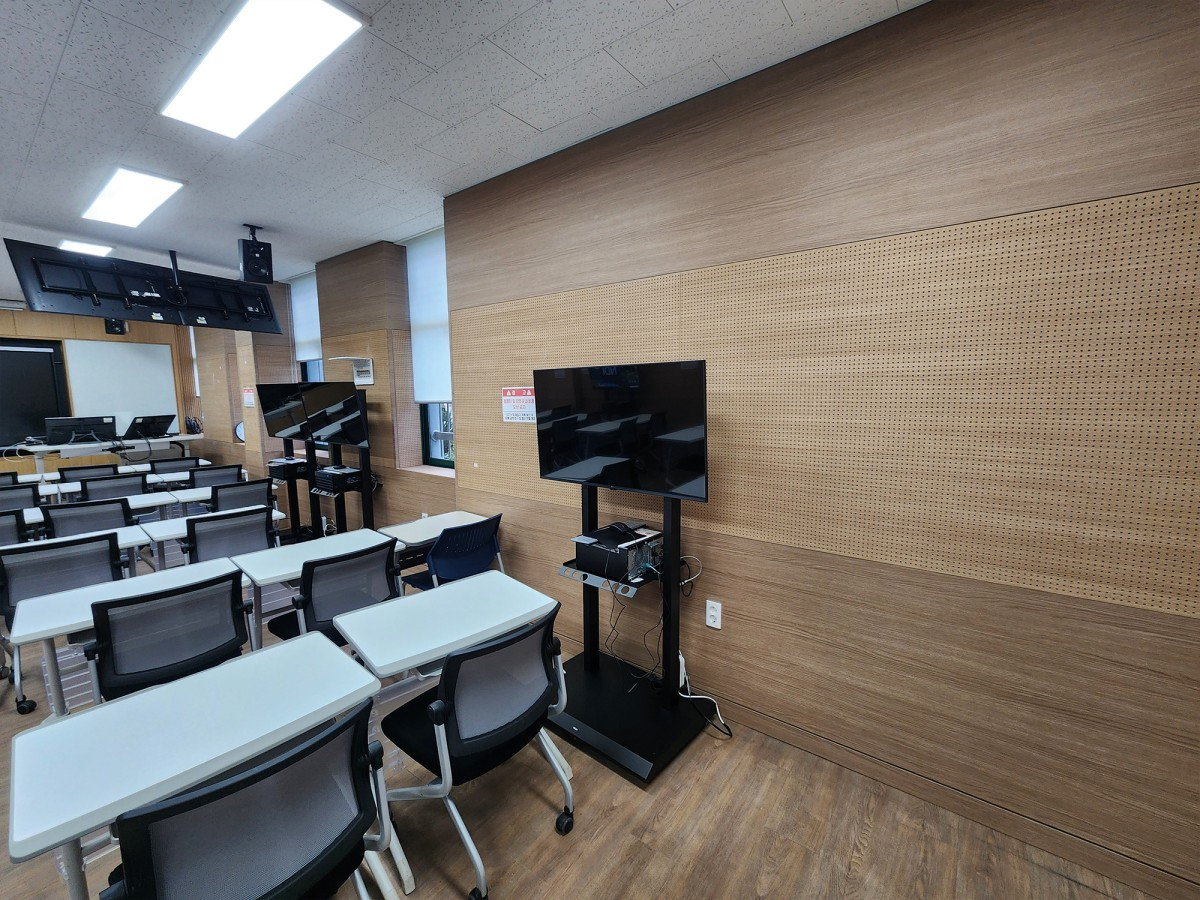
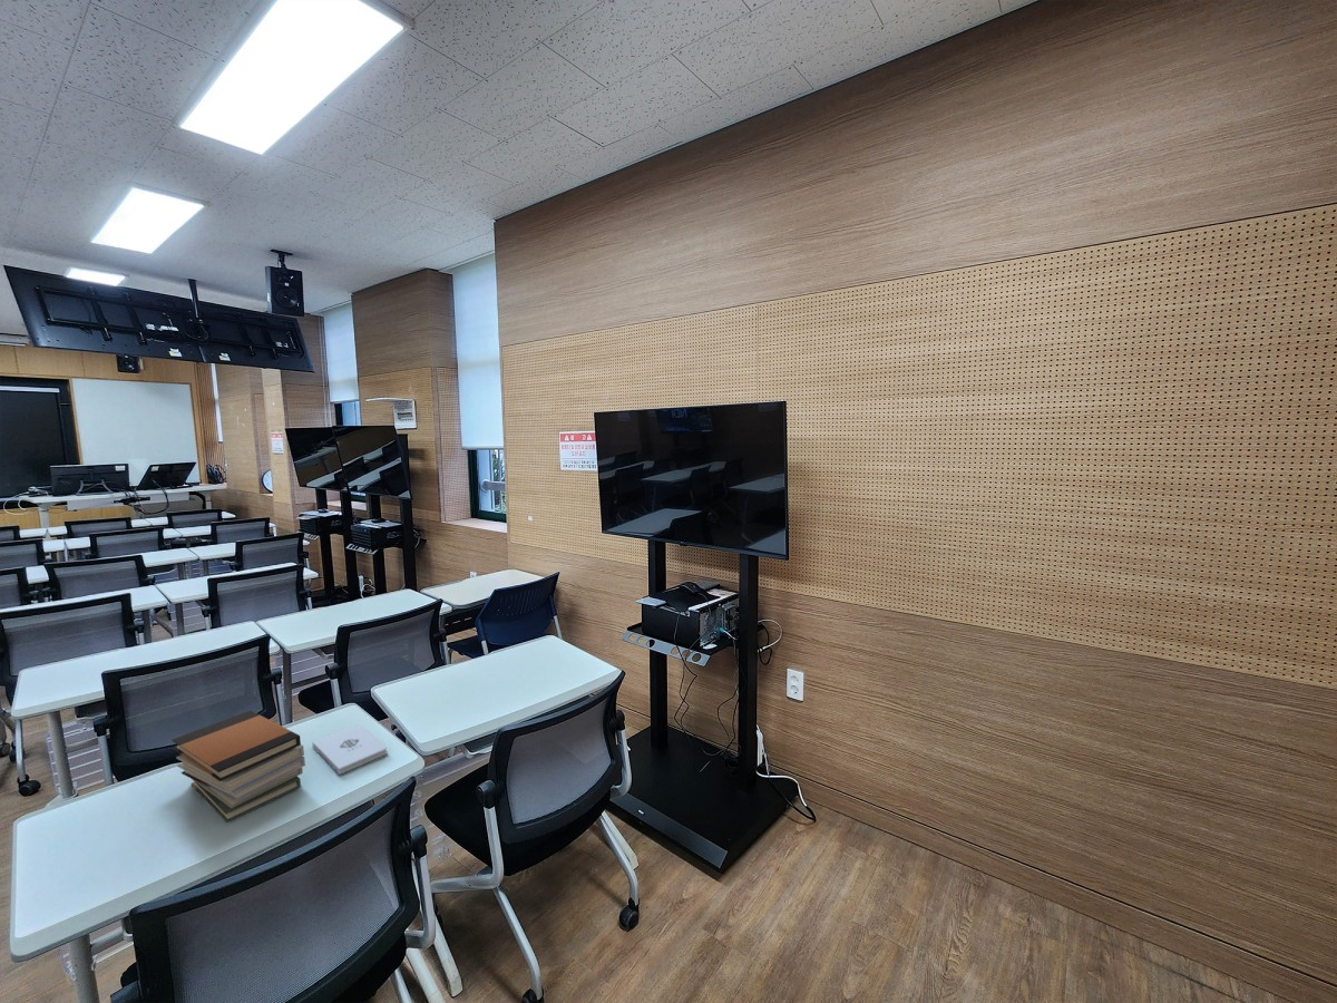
+ notepad (350, 747)
+ book stack (241, 761)
